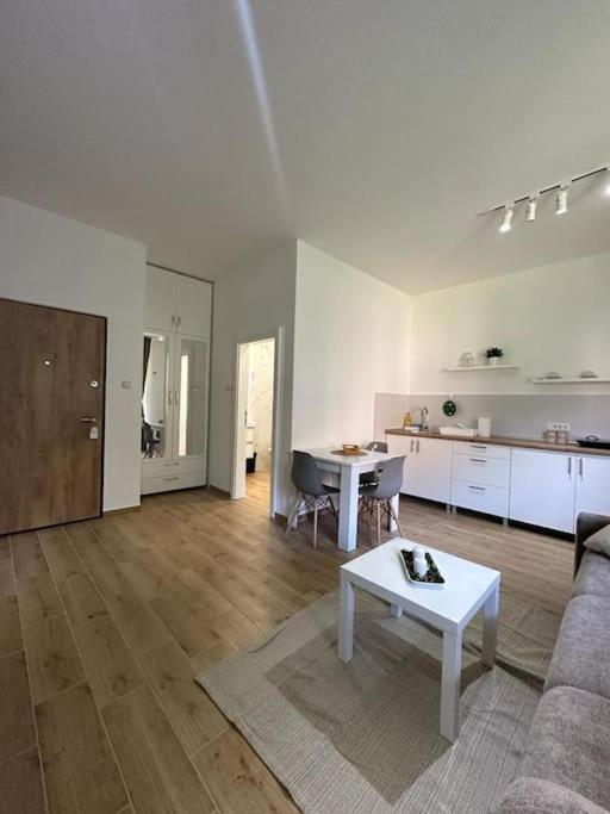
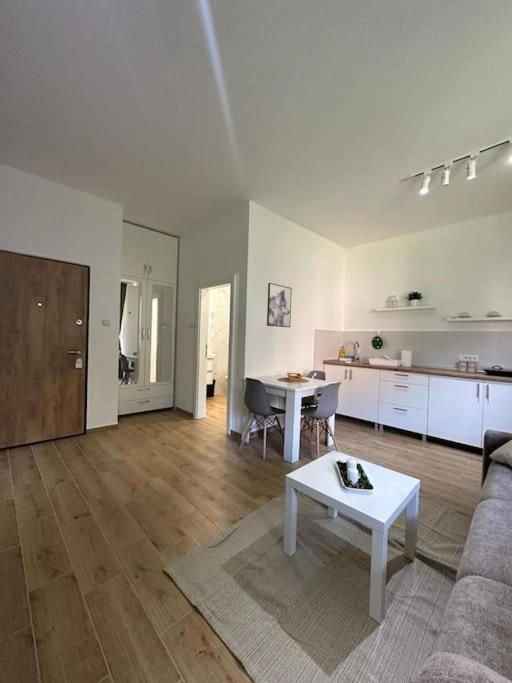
+ wall art (279, 306)
